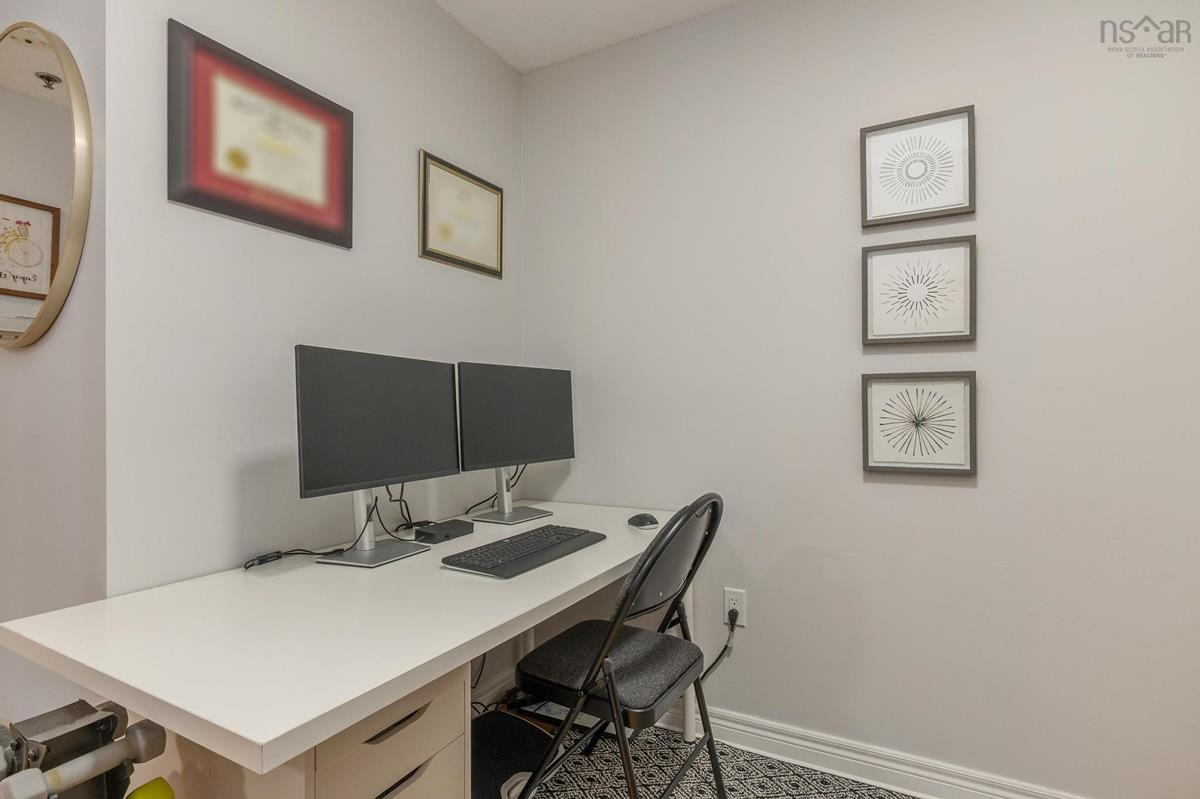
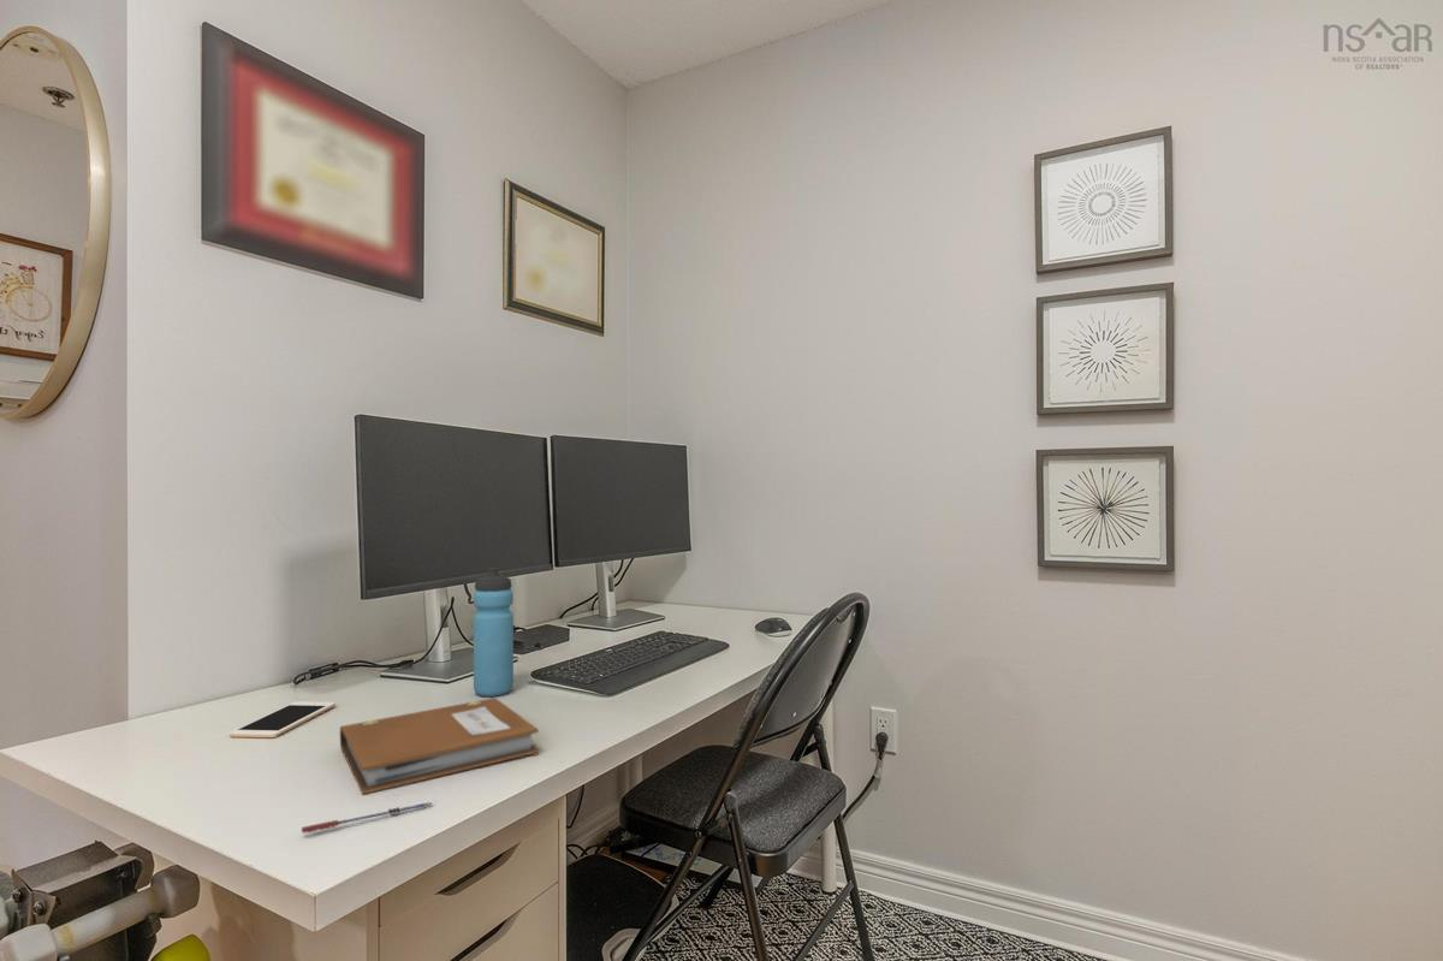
+ pen (369, 815)
+ water bottle (493, 629)
+ cell phone (285, 718)
+ notebook (441, 736)
